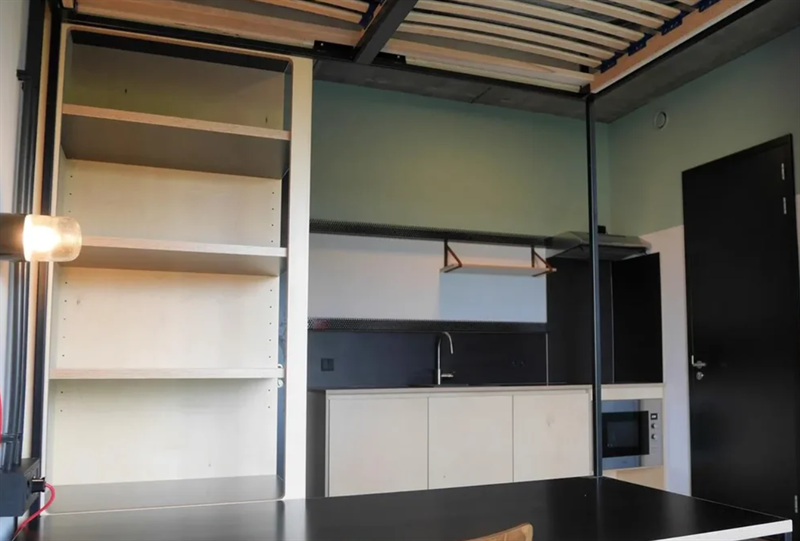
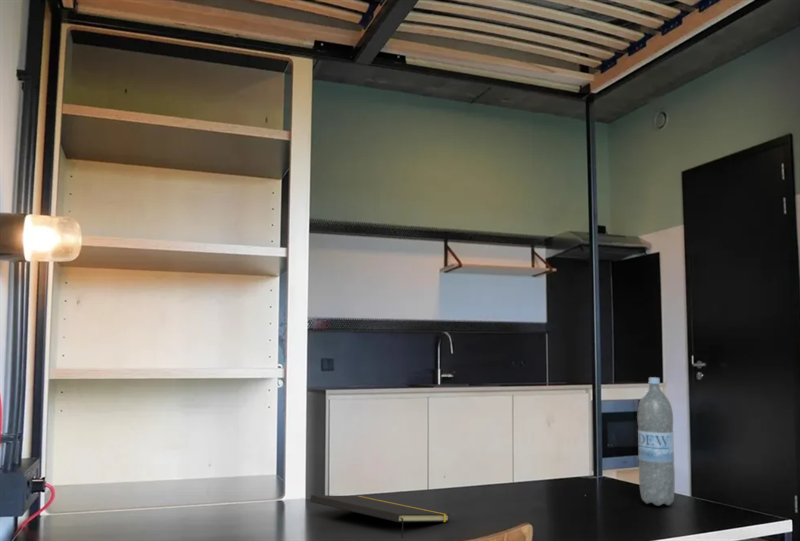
+ water bottle (655, 440)
+ notepad (379, 508)
